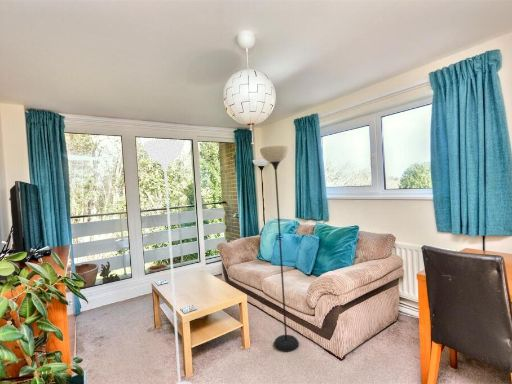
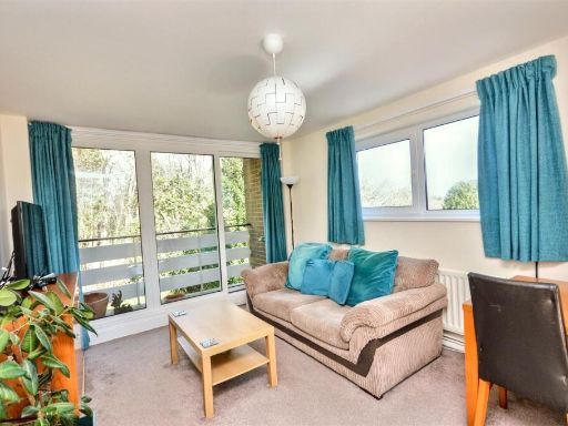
- floor lamp (280, 257)
